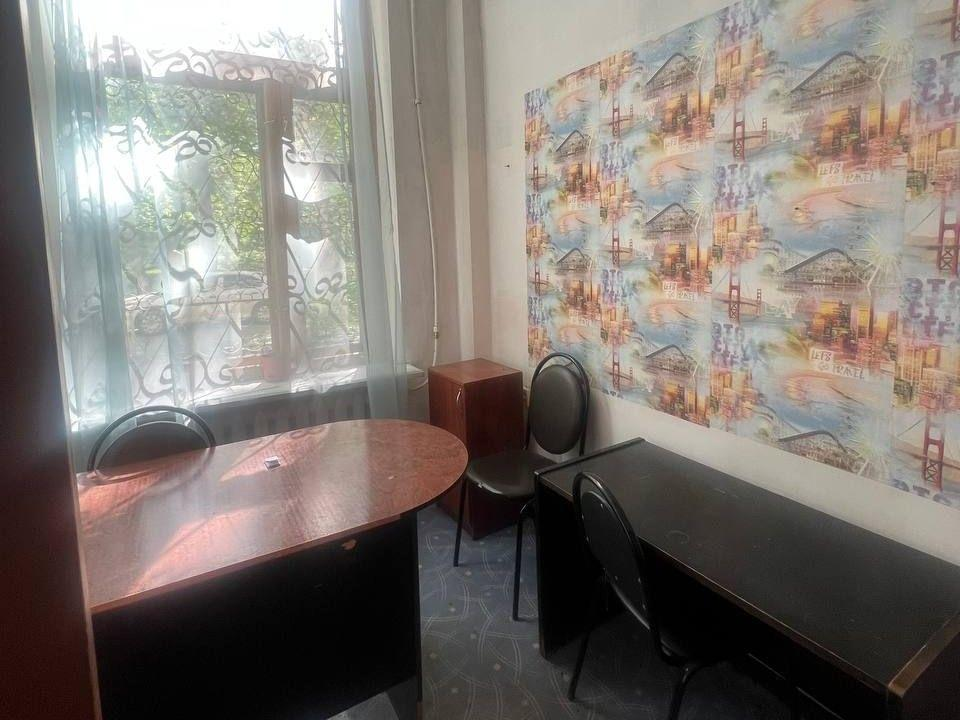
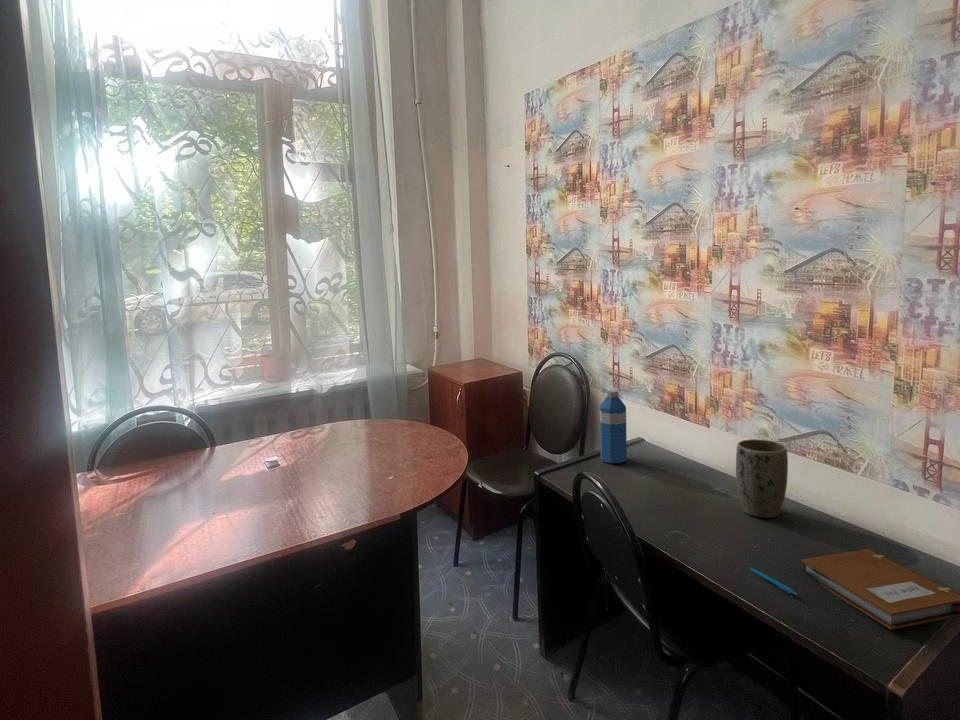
+ plant pot (761, 478)
+ water bottle (613, 425)
+ notebook (882, 586)
+ pen (771, 580)
